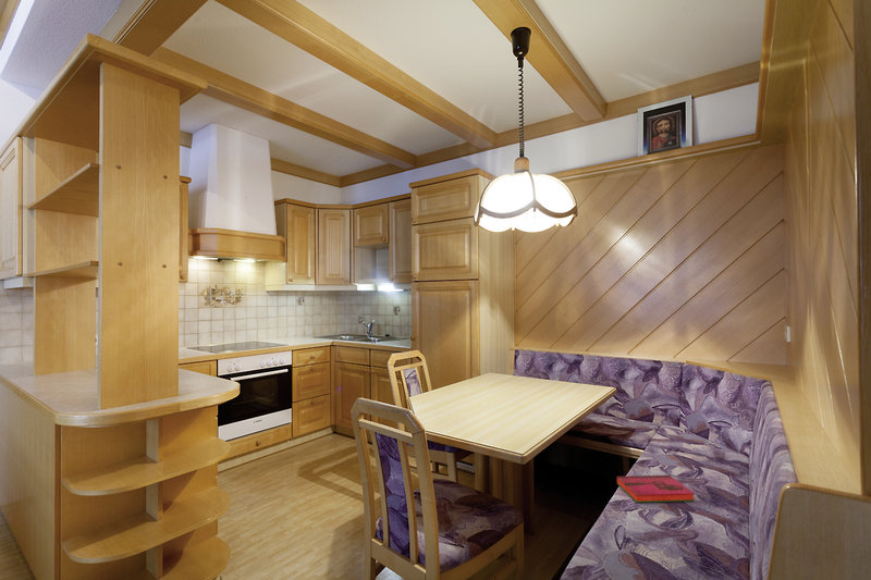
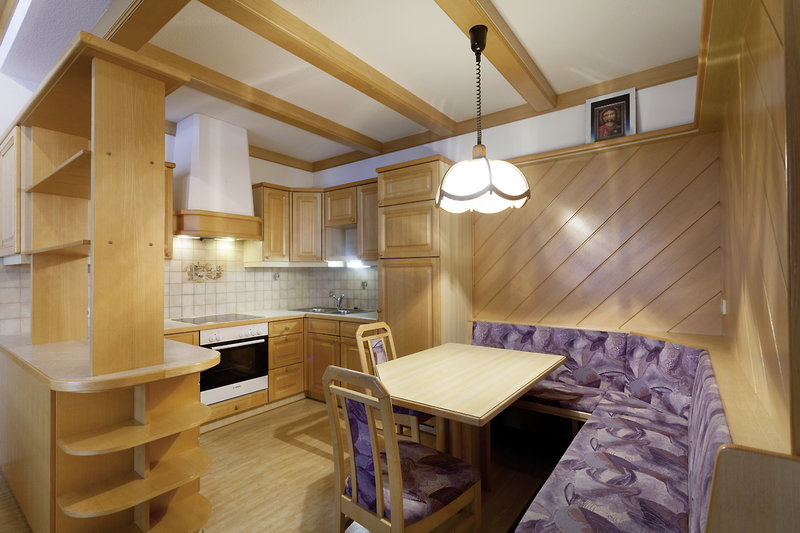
- hardback book (653, 488)
